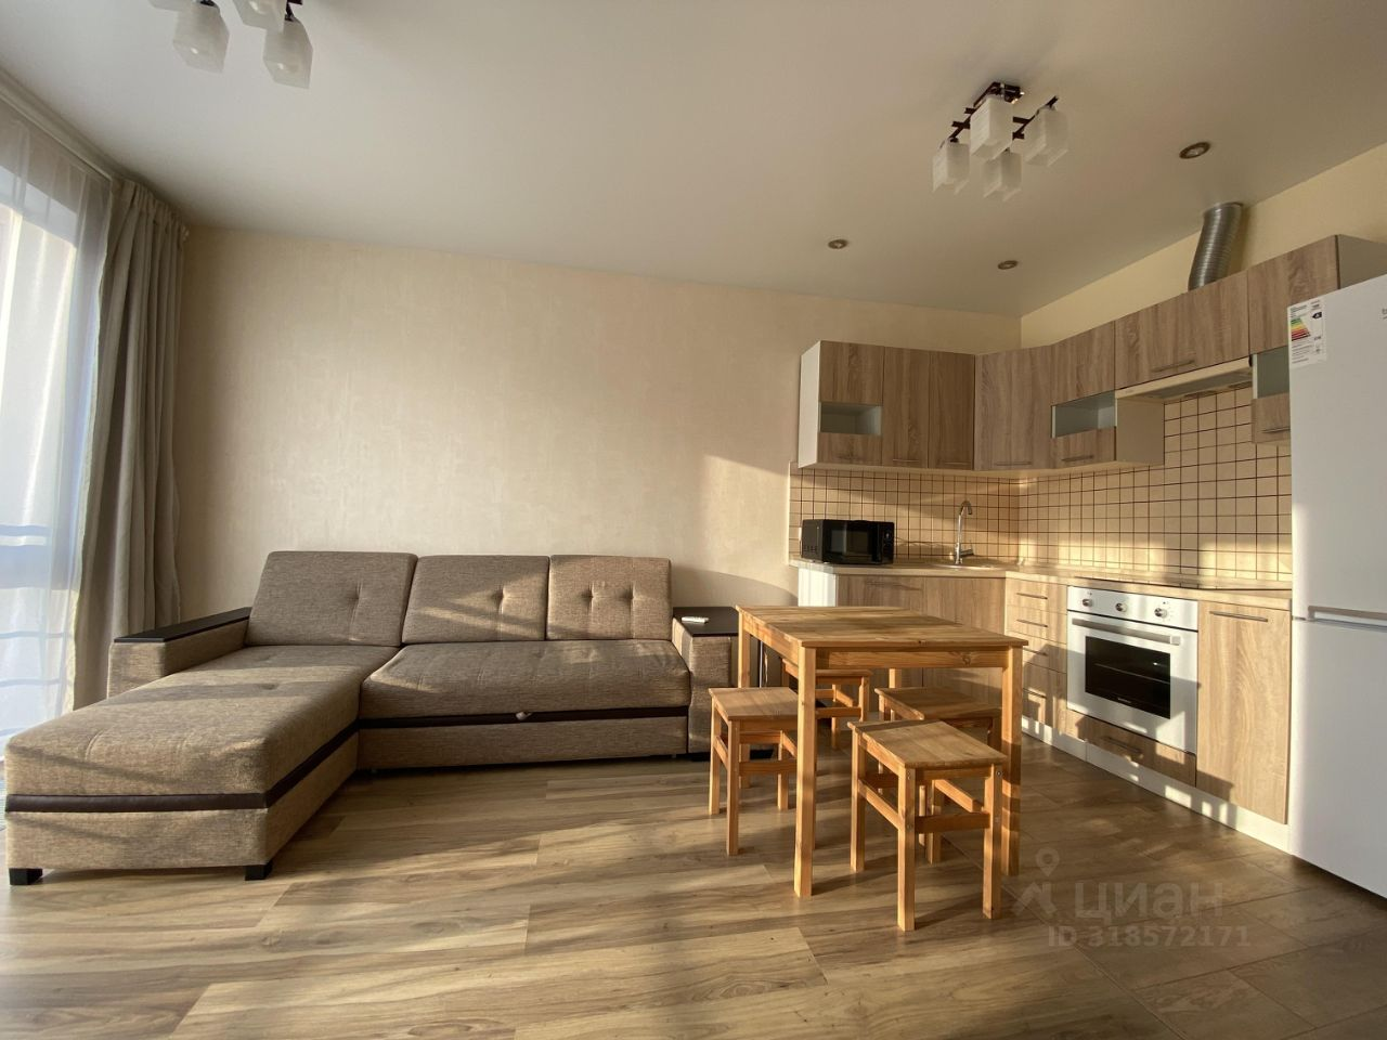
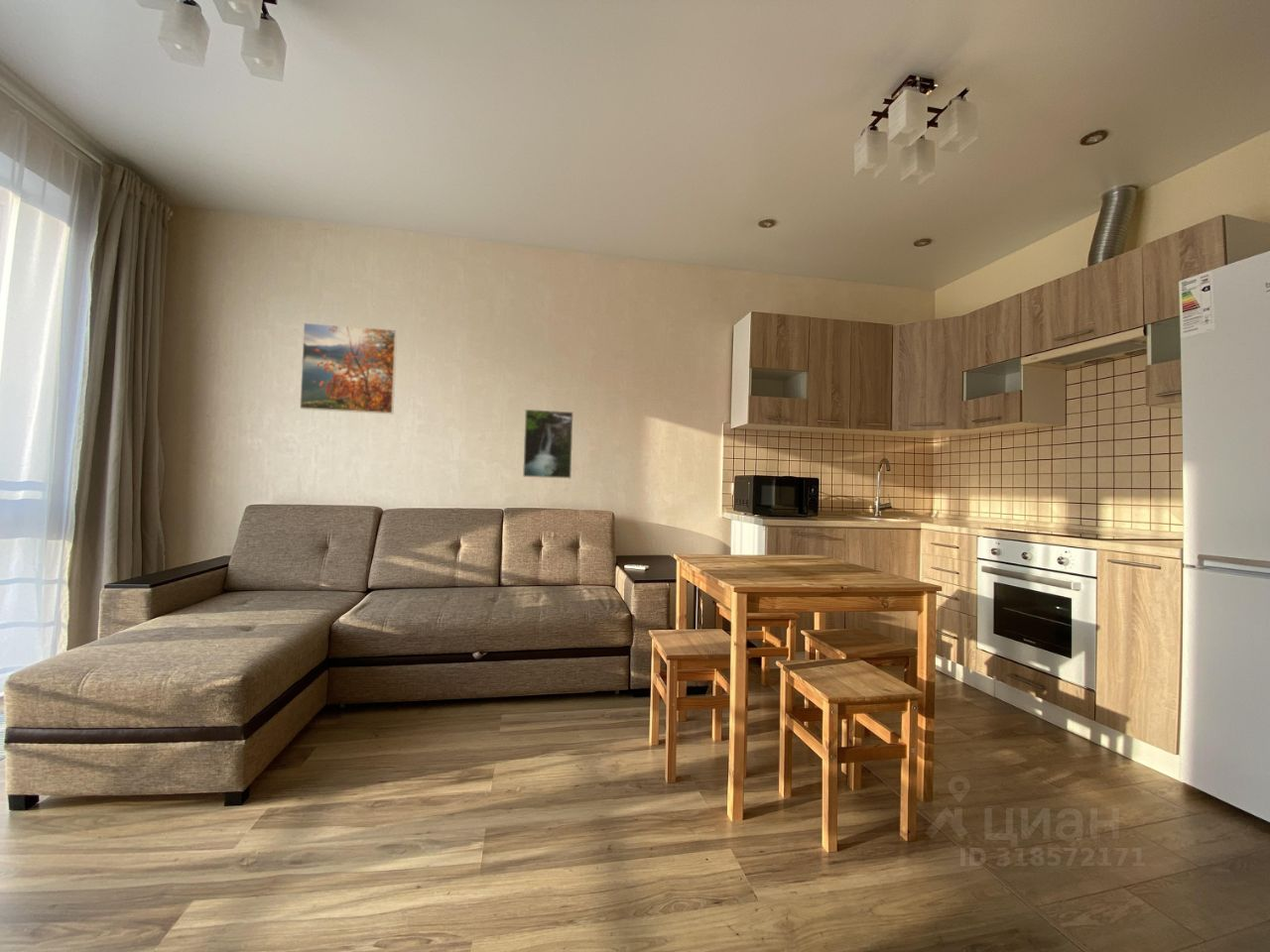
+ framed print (548, 443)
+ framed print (349, 369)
